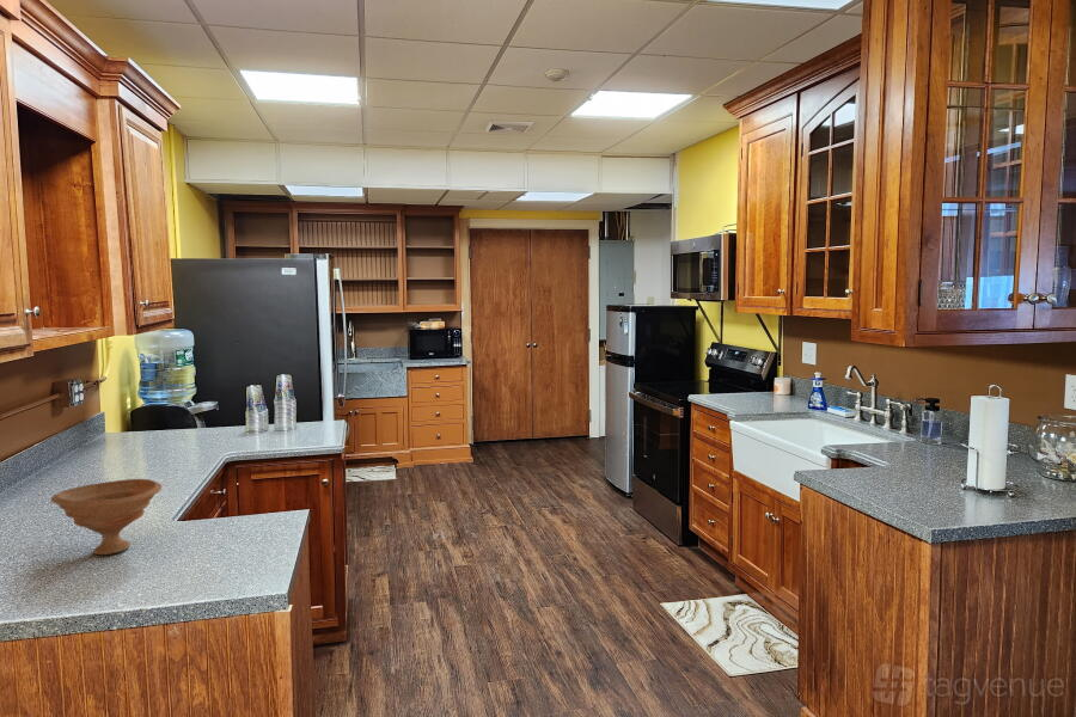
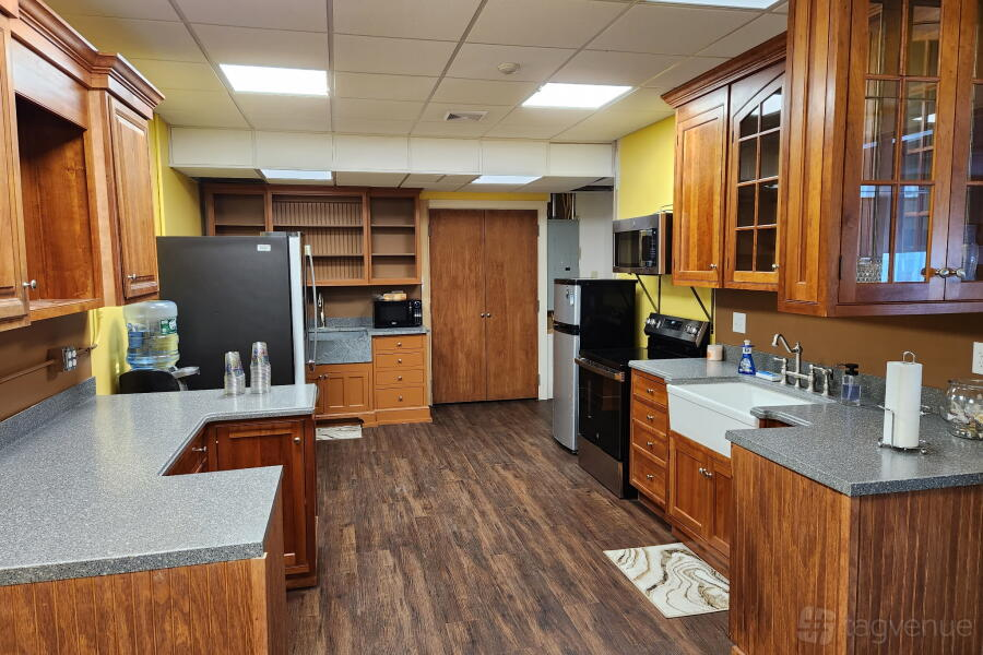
- bowl (109, 517)
